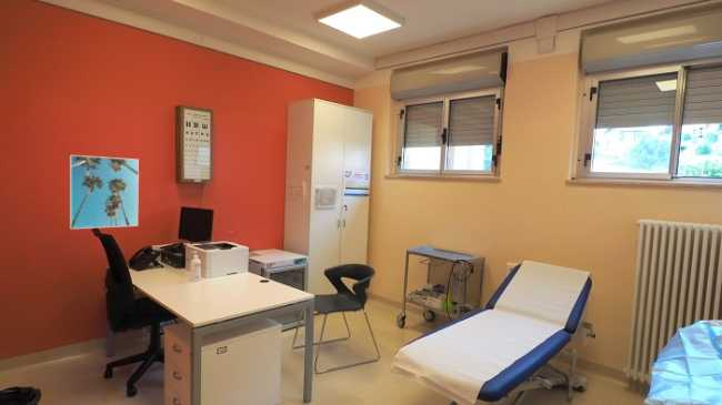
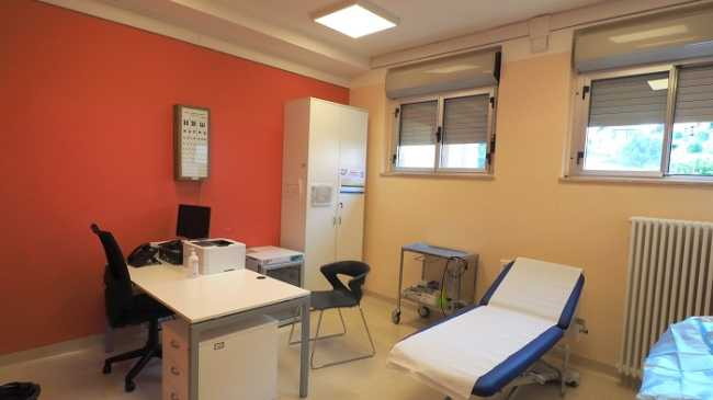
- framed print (106, 192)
